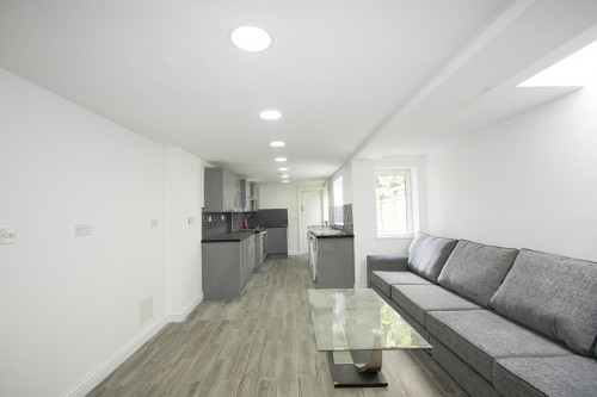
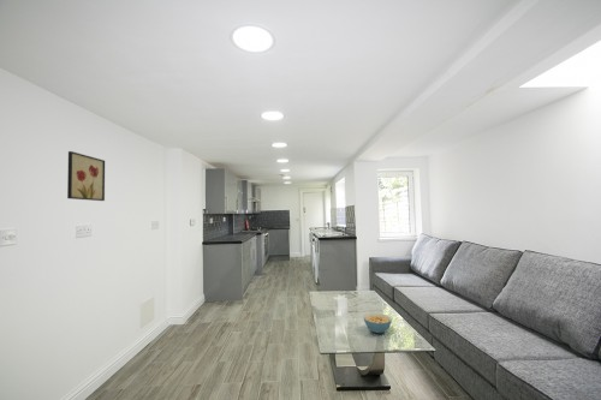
+ cereal bowl (377, 324)
+ wall art (87, 178)
